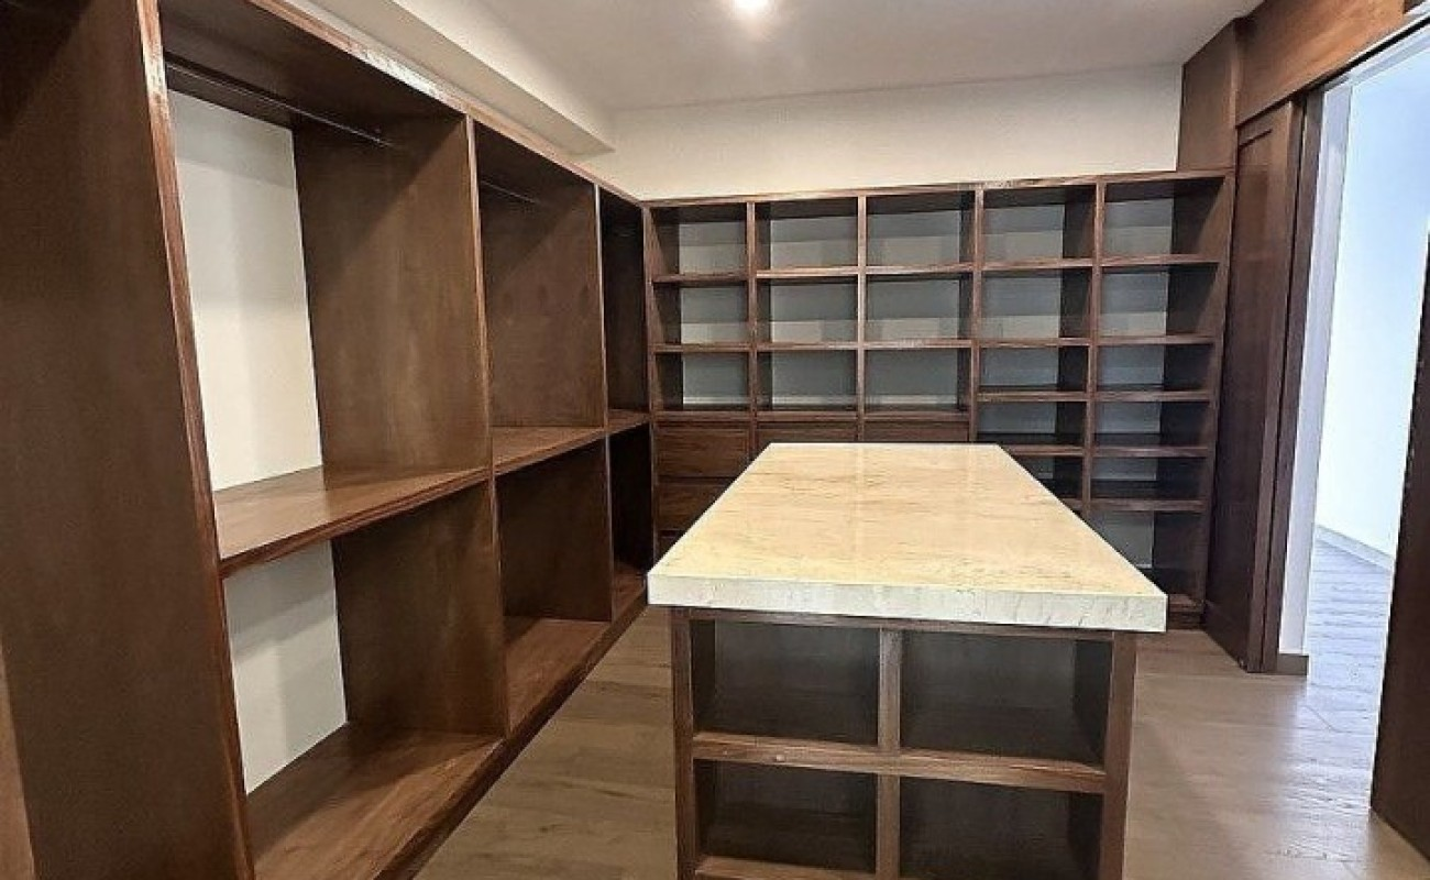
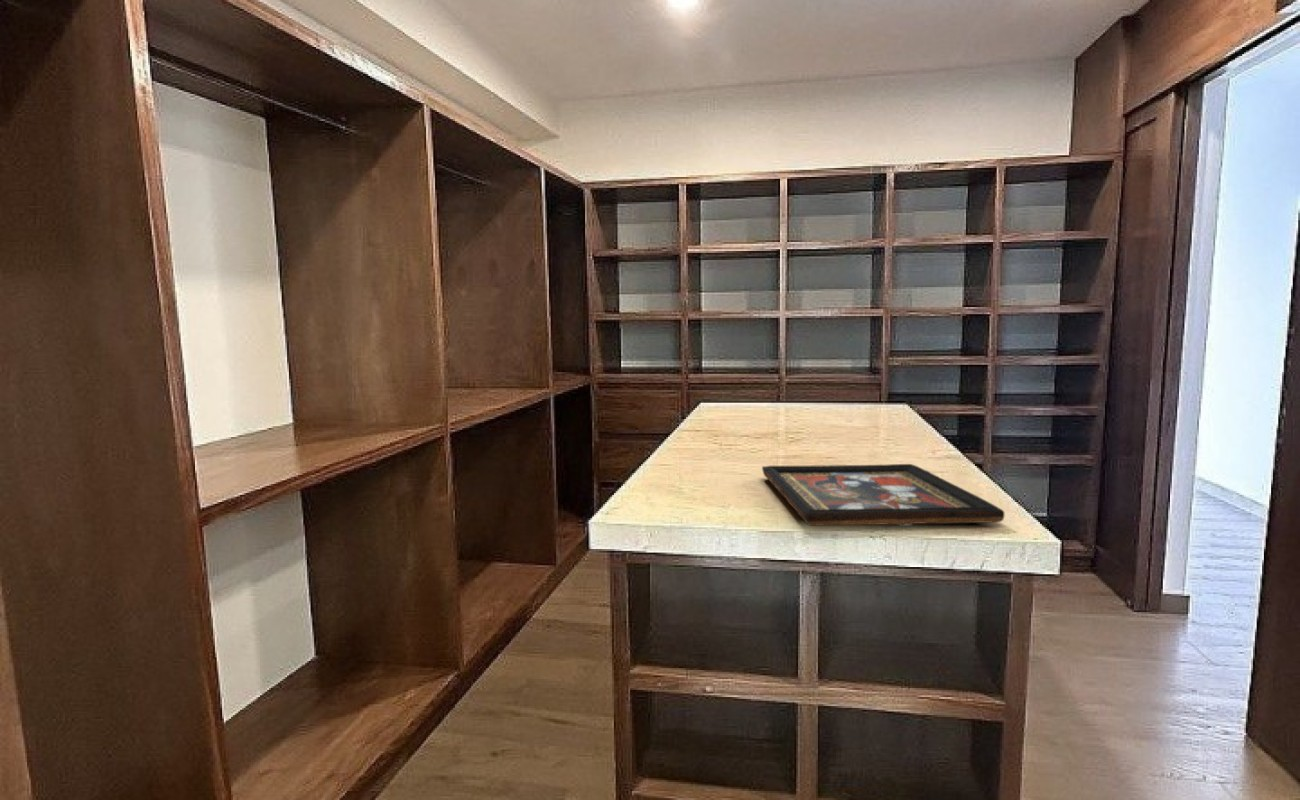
+ decorative tray (867, 490)
